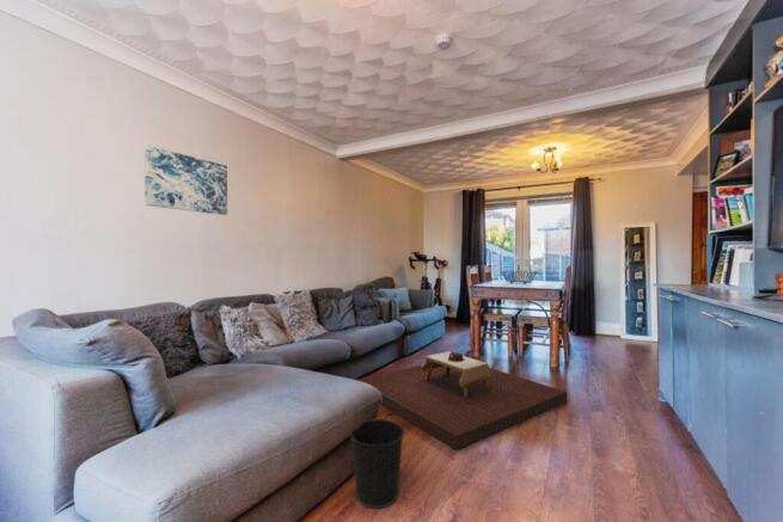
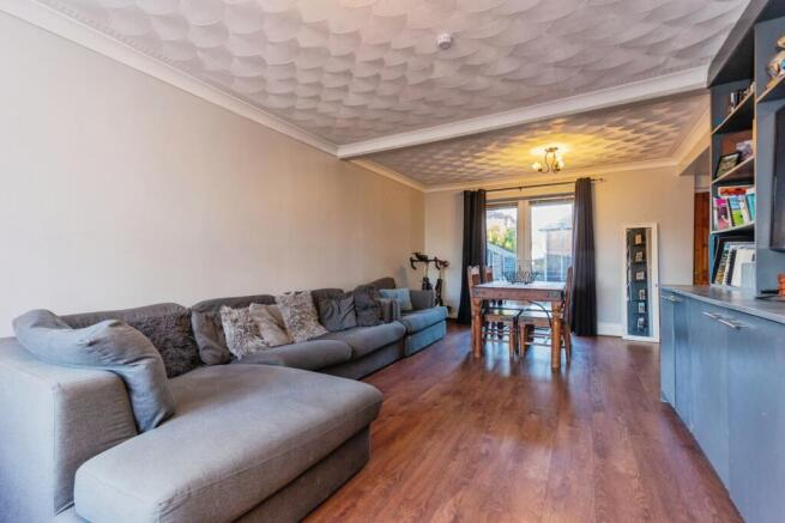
- coffee table (455, 374)
- wall art (189, 183)
- wastebasket (377, 462)
